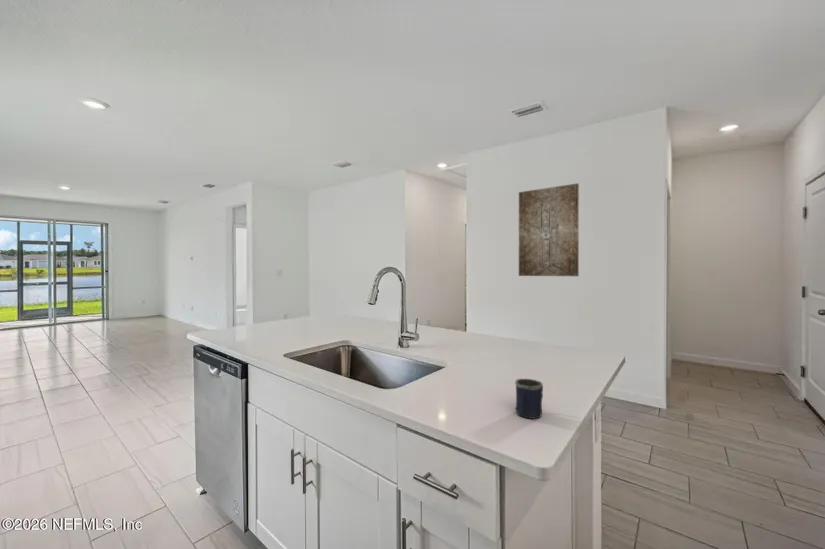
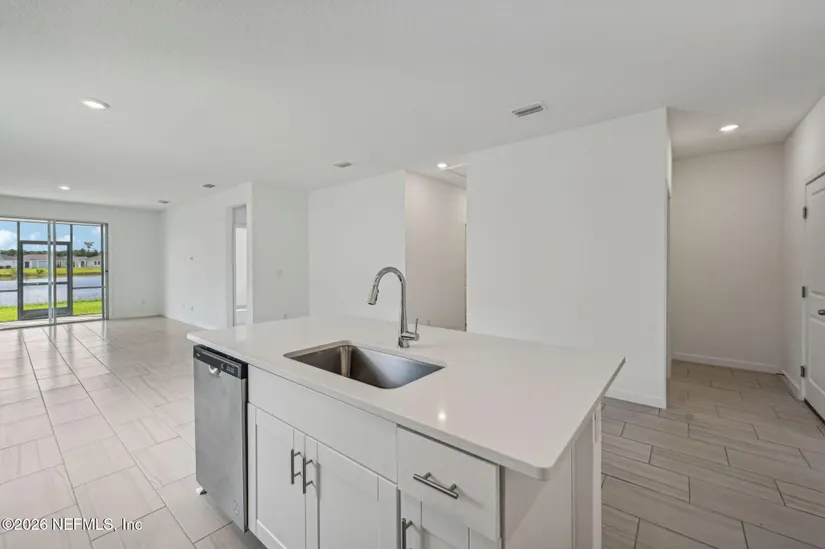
- mug (531, 396)
- wall art (547, 232)
